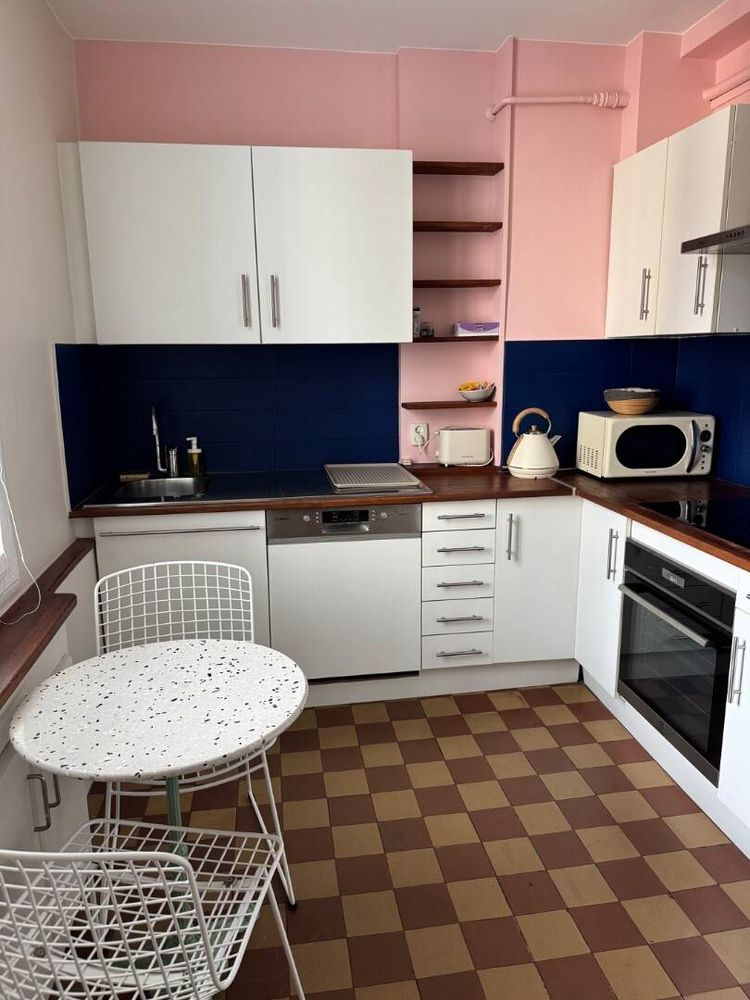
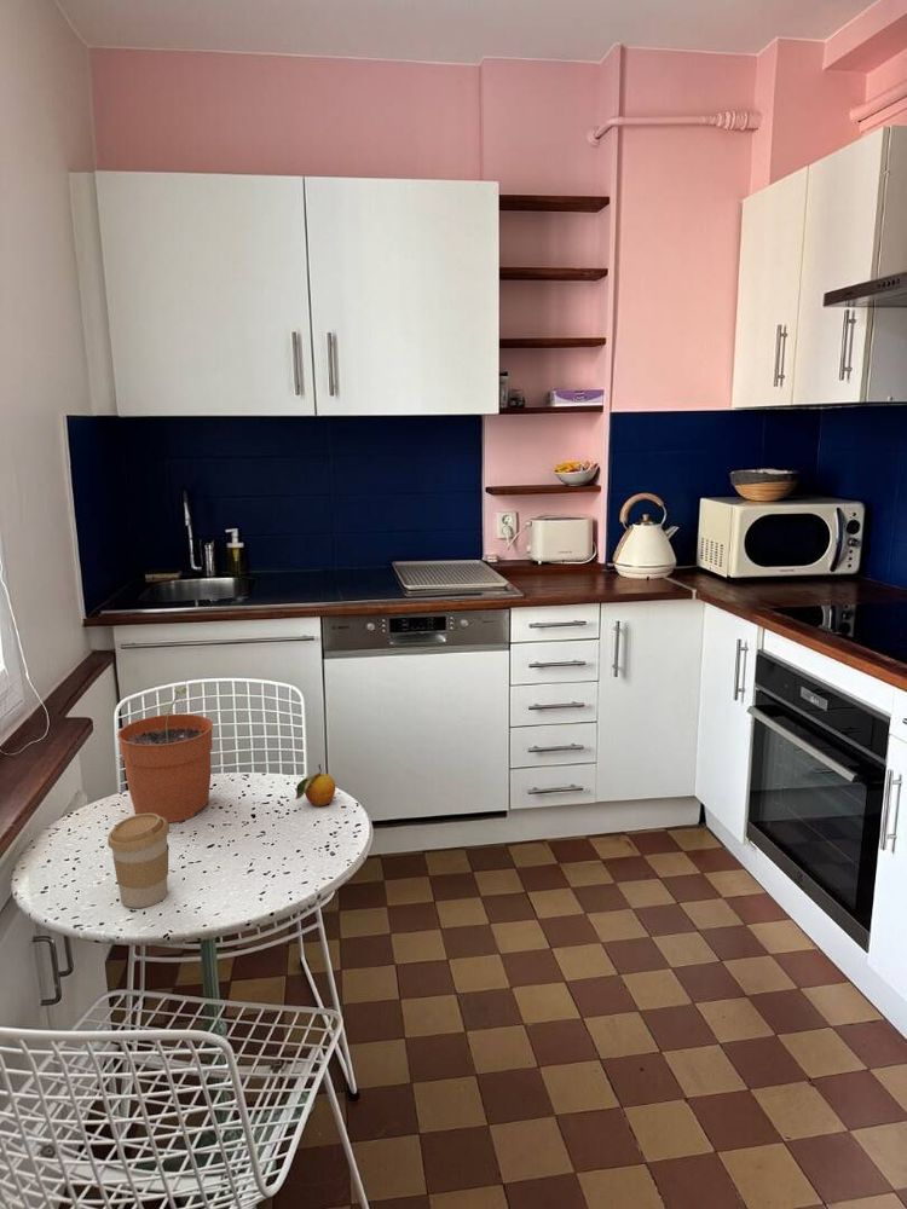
+ plant pot (167, 748)
+ coffee cup (140, 858)
+ fruit (312, 786)
